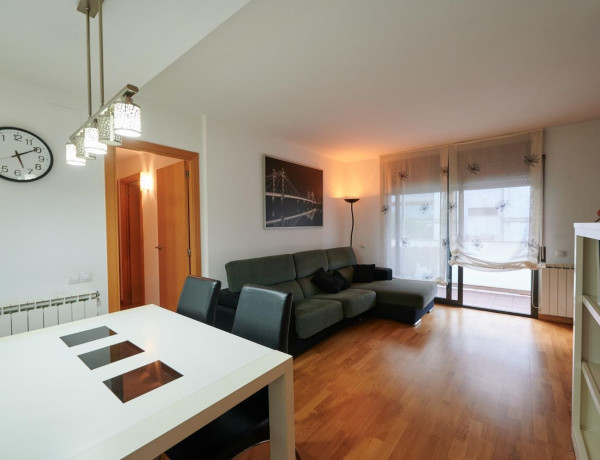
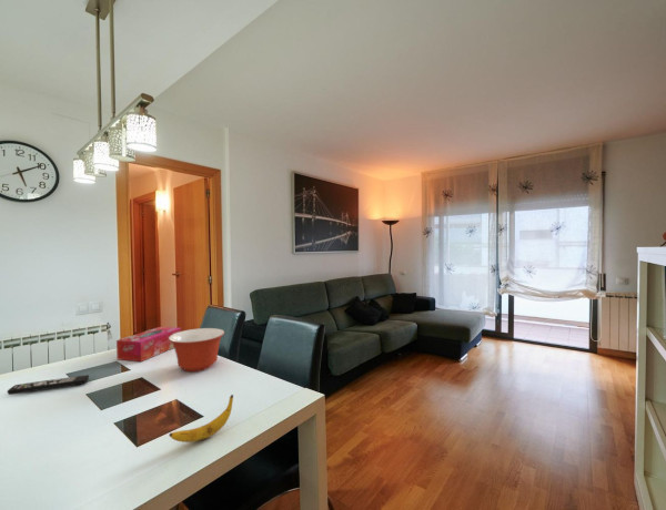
+ banana (204, 425)
+ tissue box (151, 343)
+ remote control (50, 384)
+ mixing bowl (198, 350)
